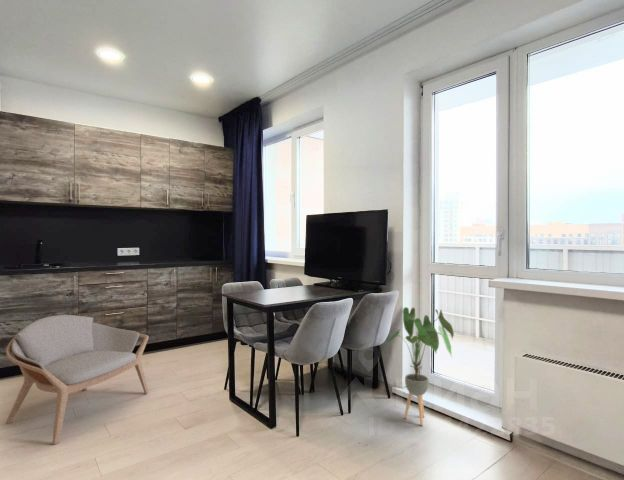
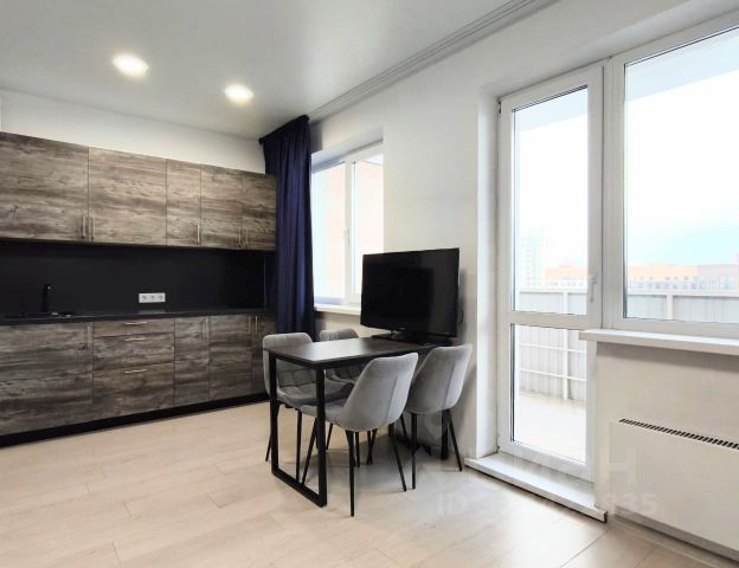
- house plant (421, 363)
- armchair (75, 363)
